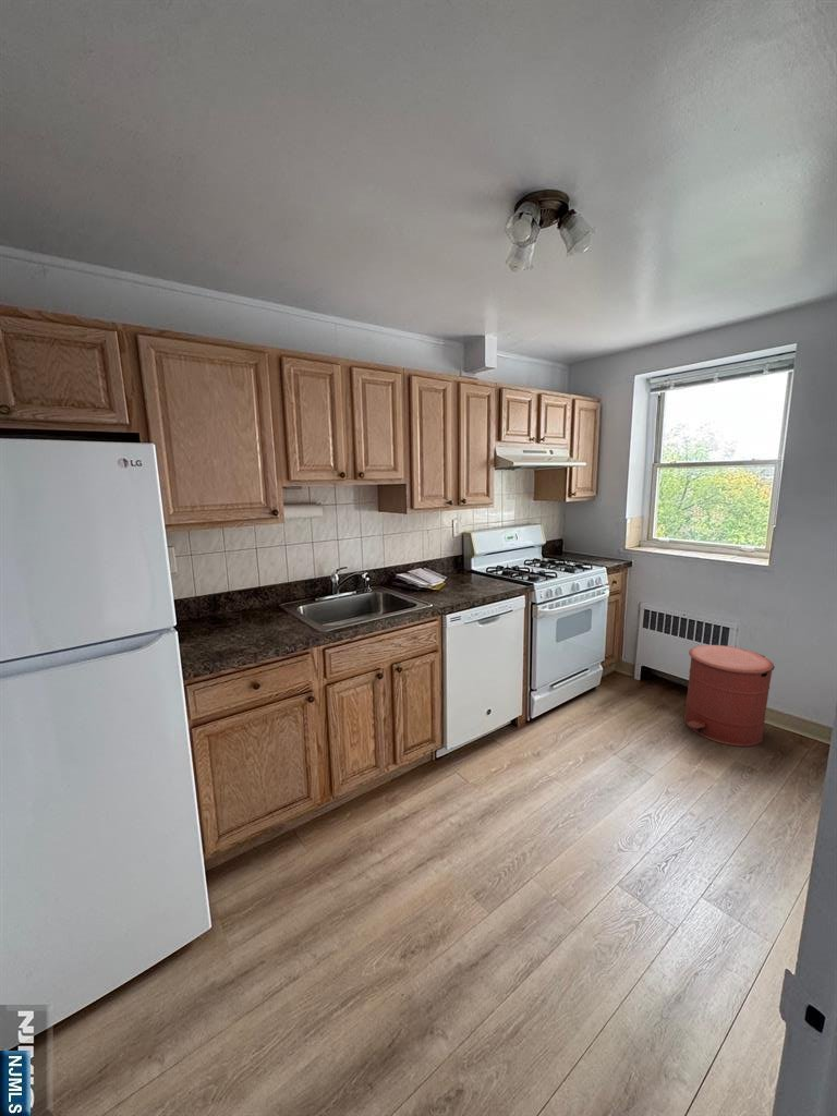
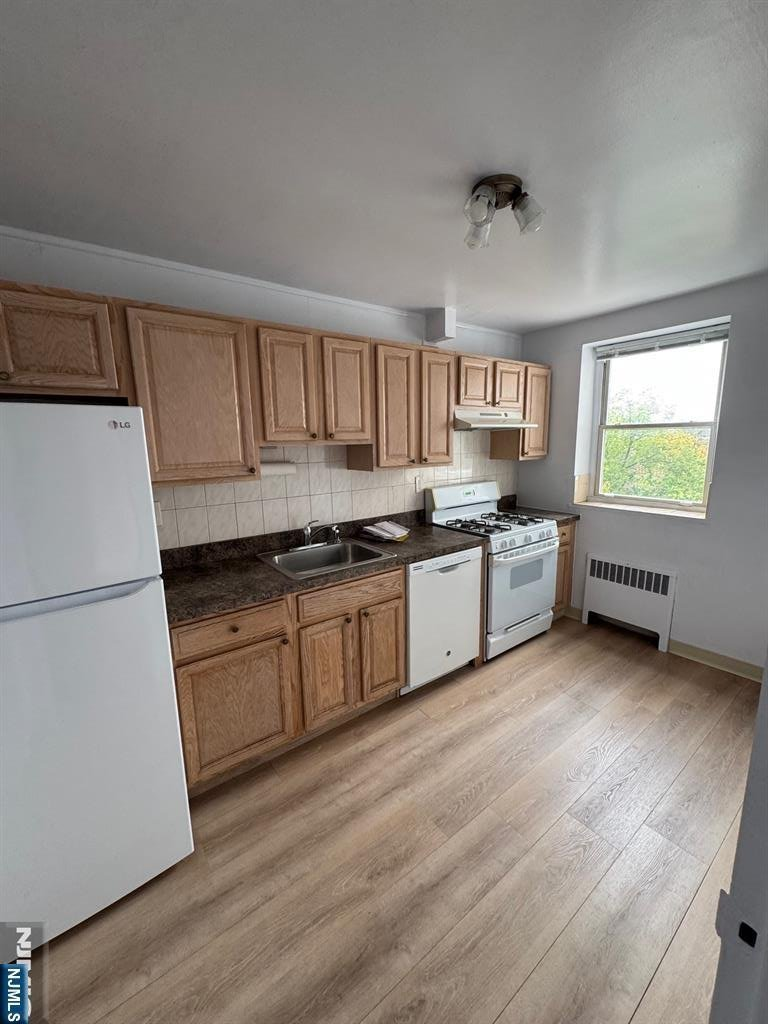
- trash can (725, 692)
